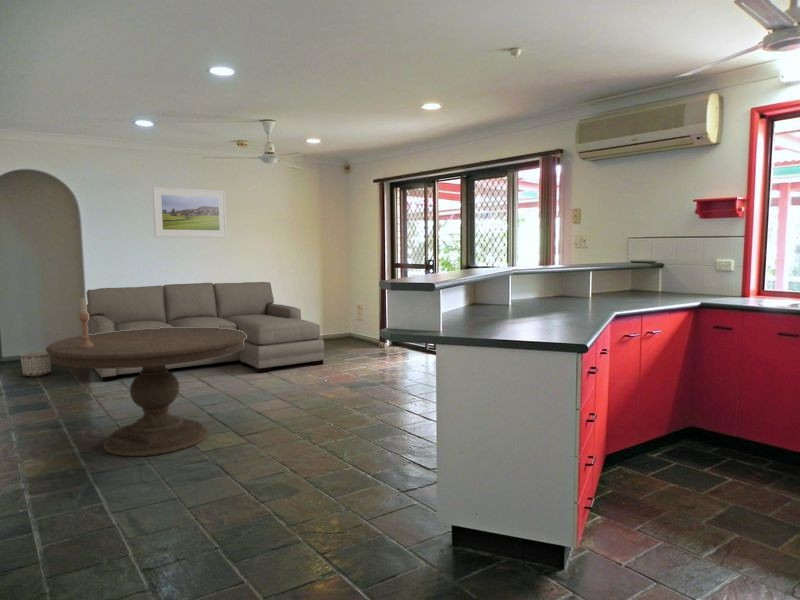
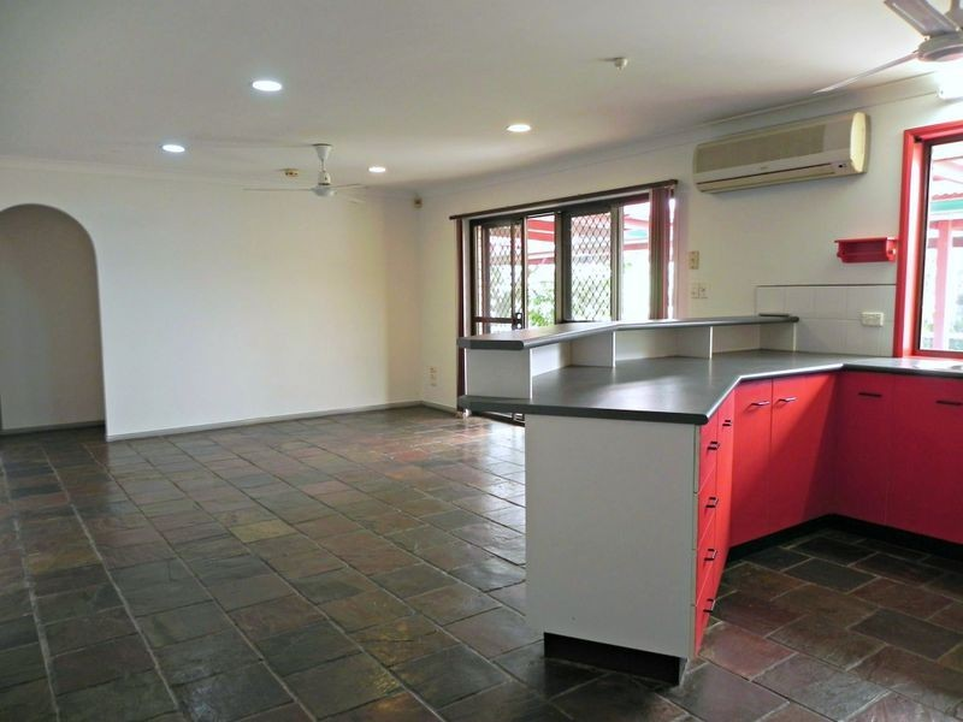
- sofa (205, 325)
- dining table (155, 389)
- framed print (191, 213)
- candlestick (84, 321)
- planter (36, 364)
